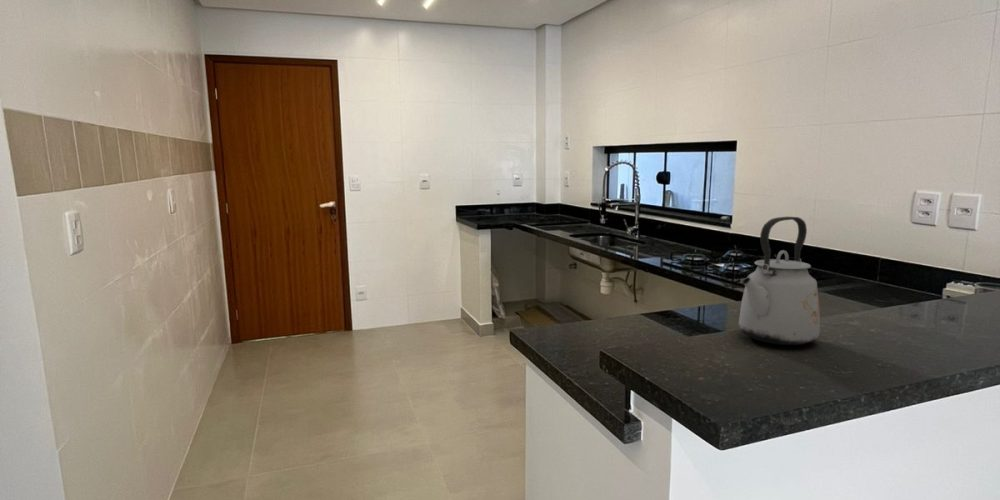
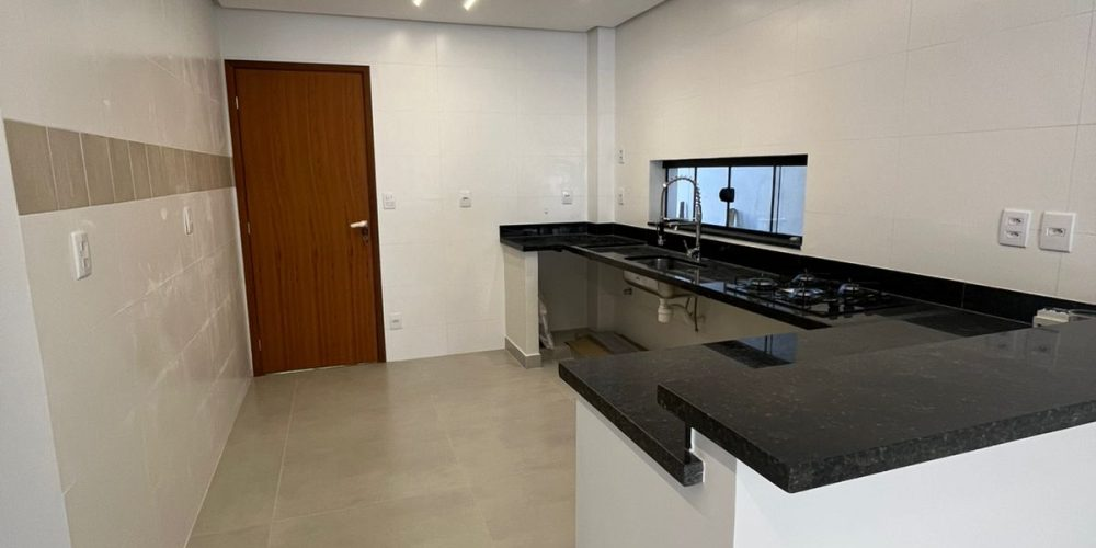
- kettle (773, 280)
